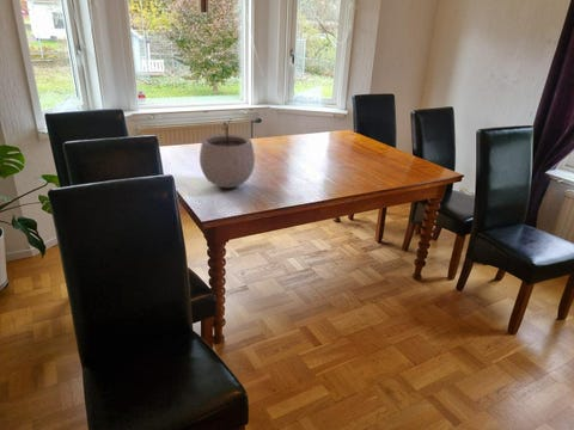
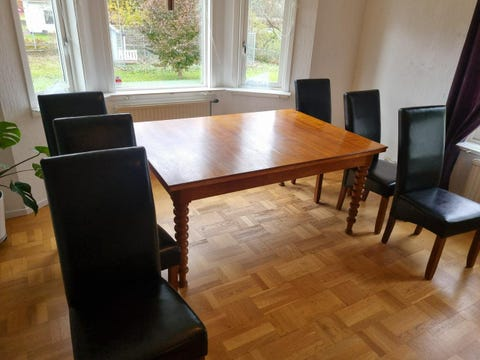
- plant pot (227, 153)
